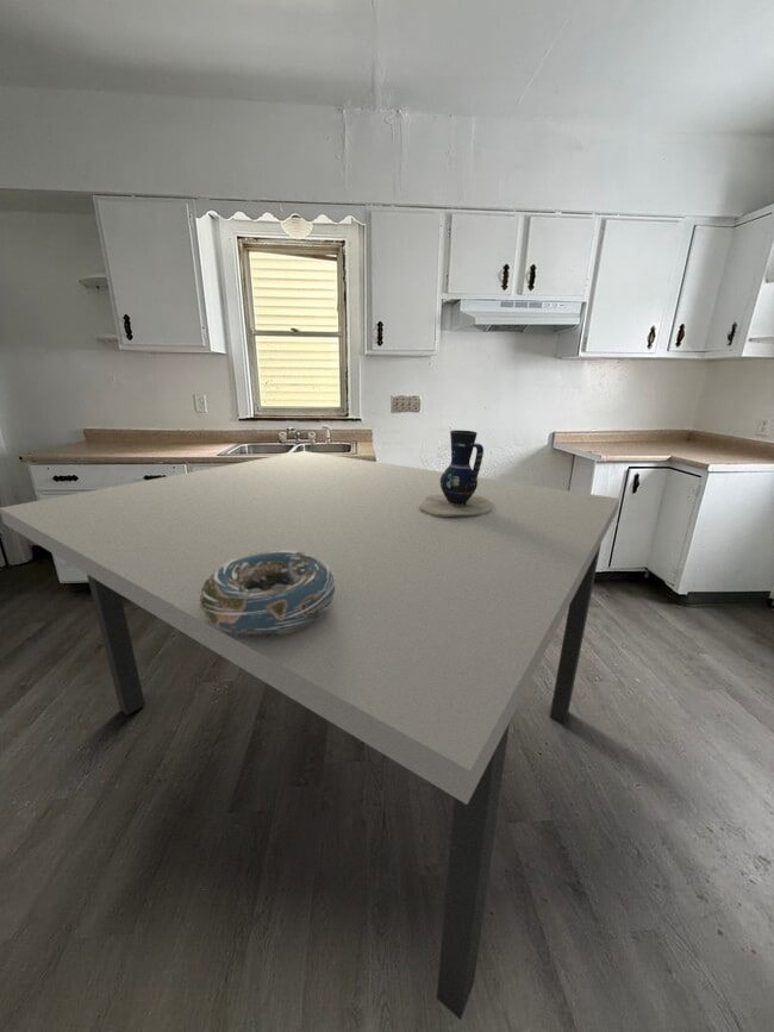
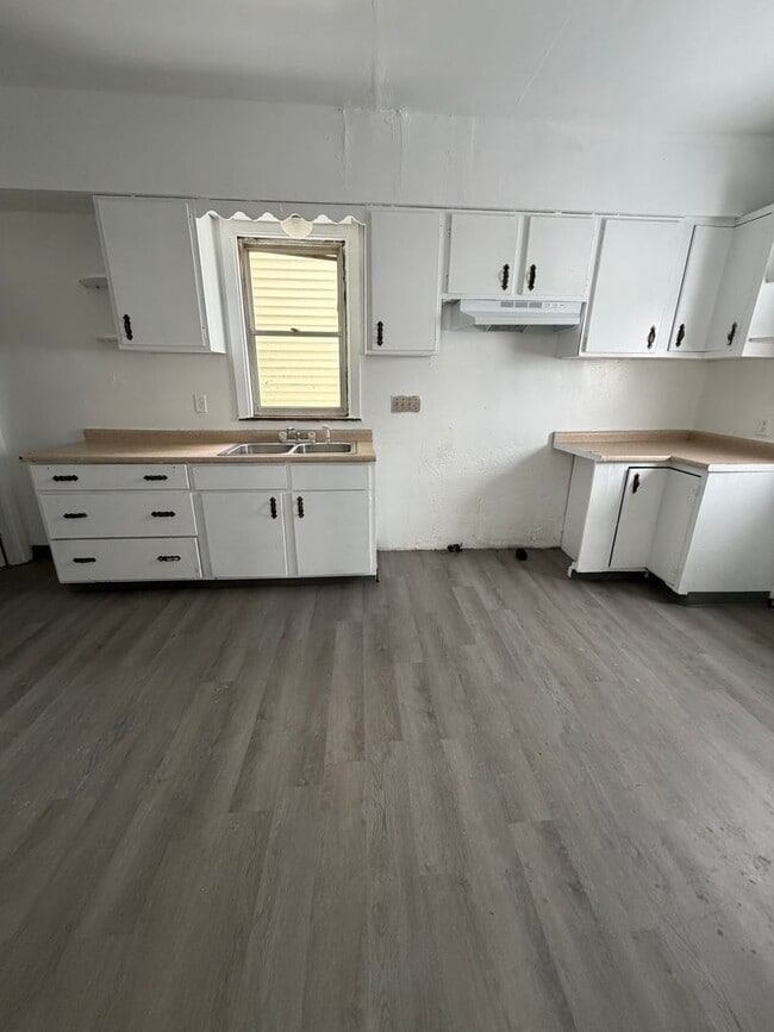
- decorative bowl (270, 587)
- pitcher (458, 469)
- dining table (333, 618)
